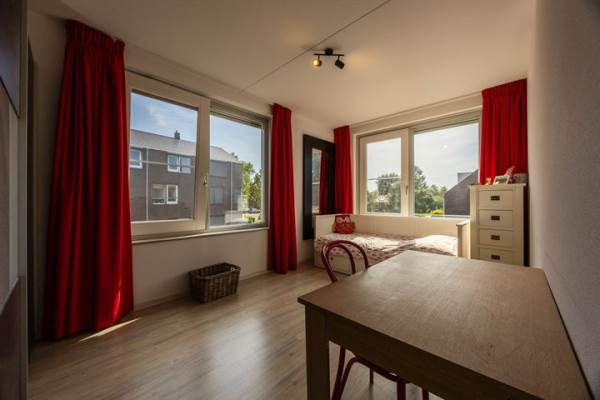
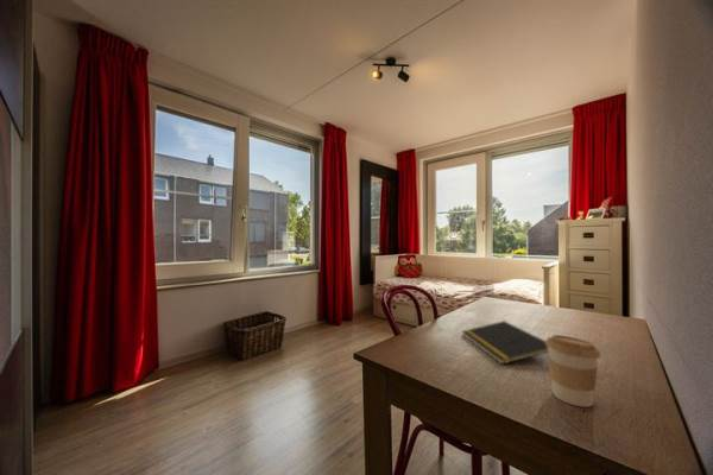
+ coffee cup (572, 367)
+ notepad (503, 340)
